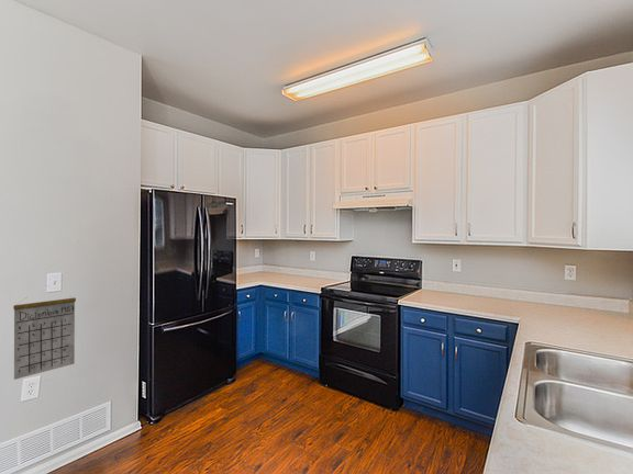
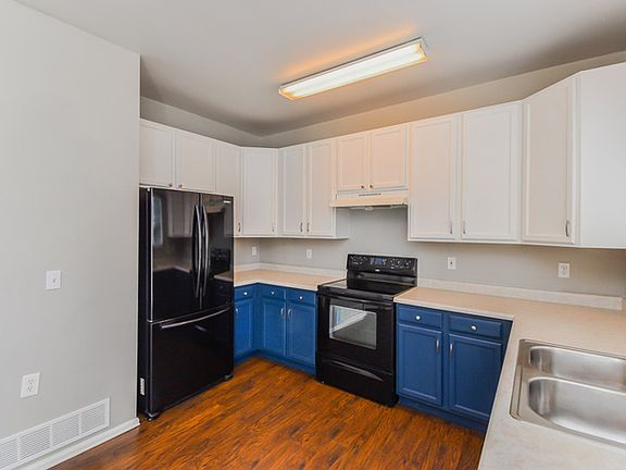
- calendar (46, 327)
